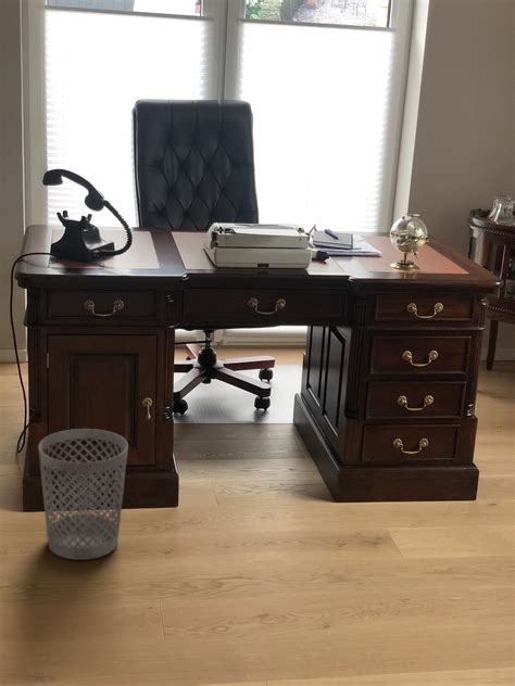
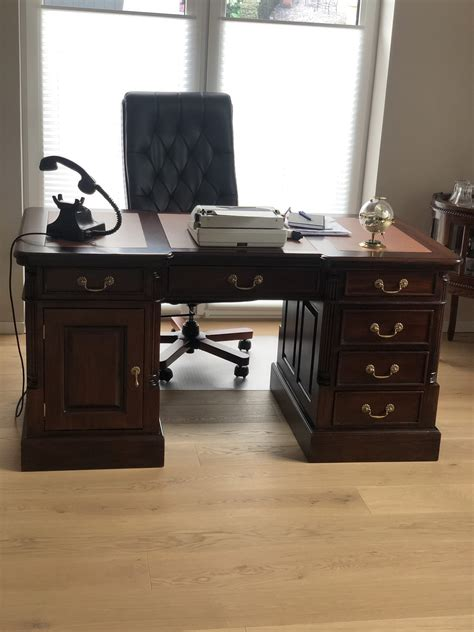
- wastebasket (83, 495)
